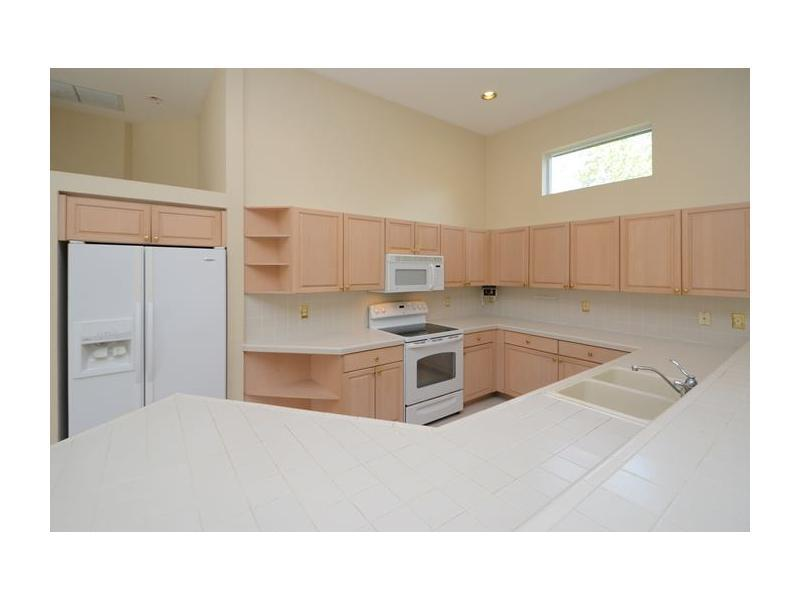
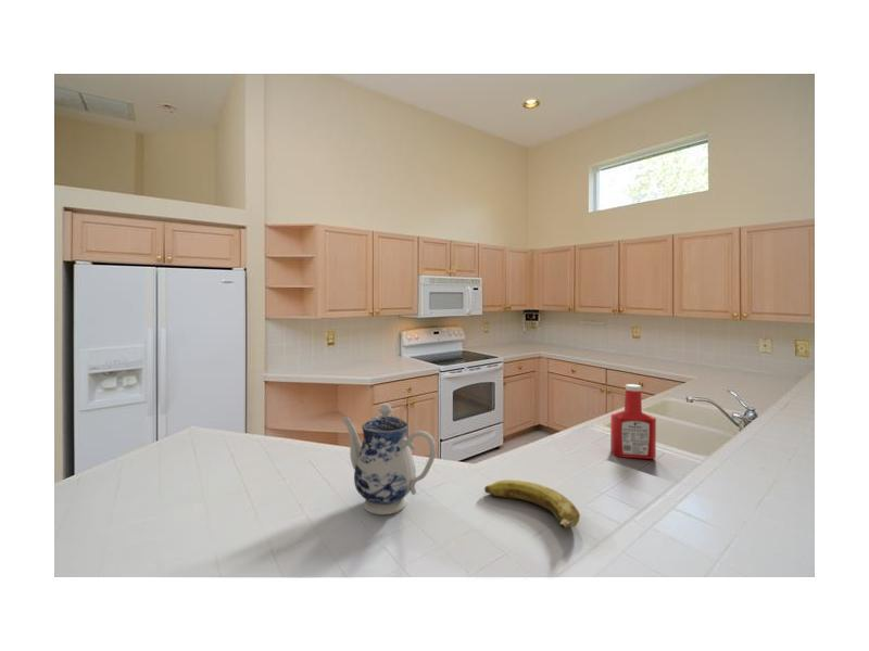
+ soap bottle (632, 420)
+ teapot (385, 454)
+ banana (532, 502)
